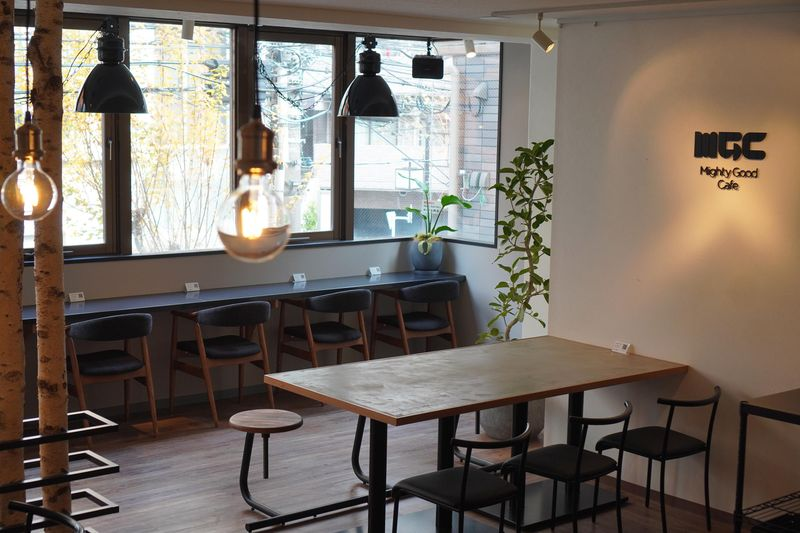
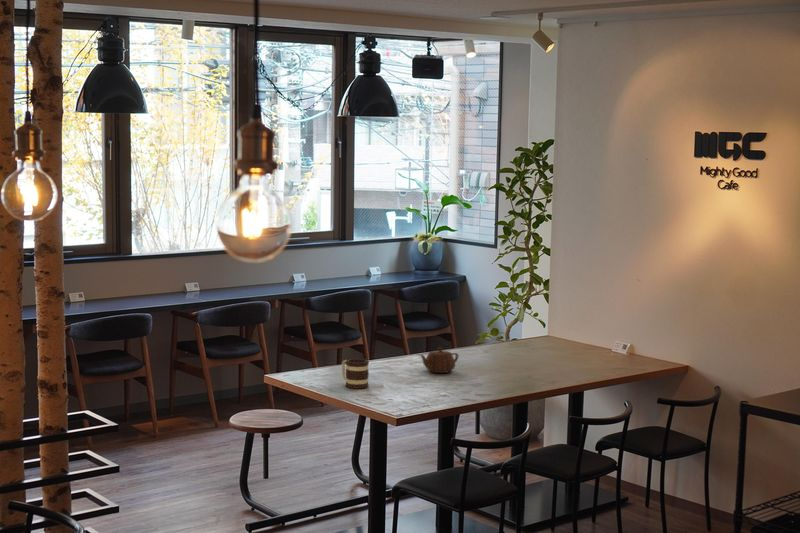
+ mug (353, 372)
+ teapot (438, 359)
